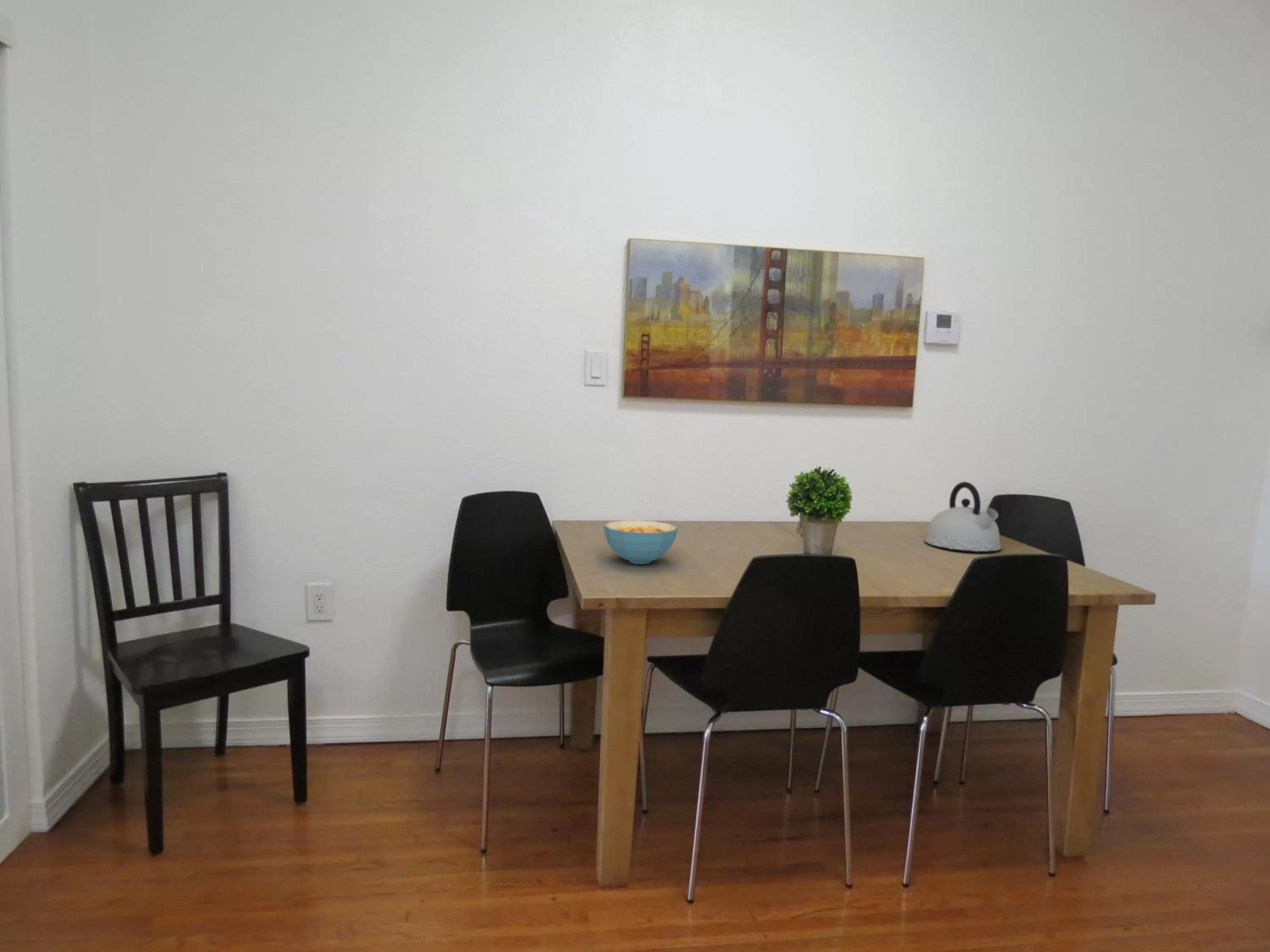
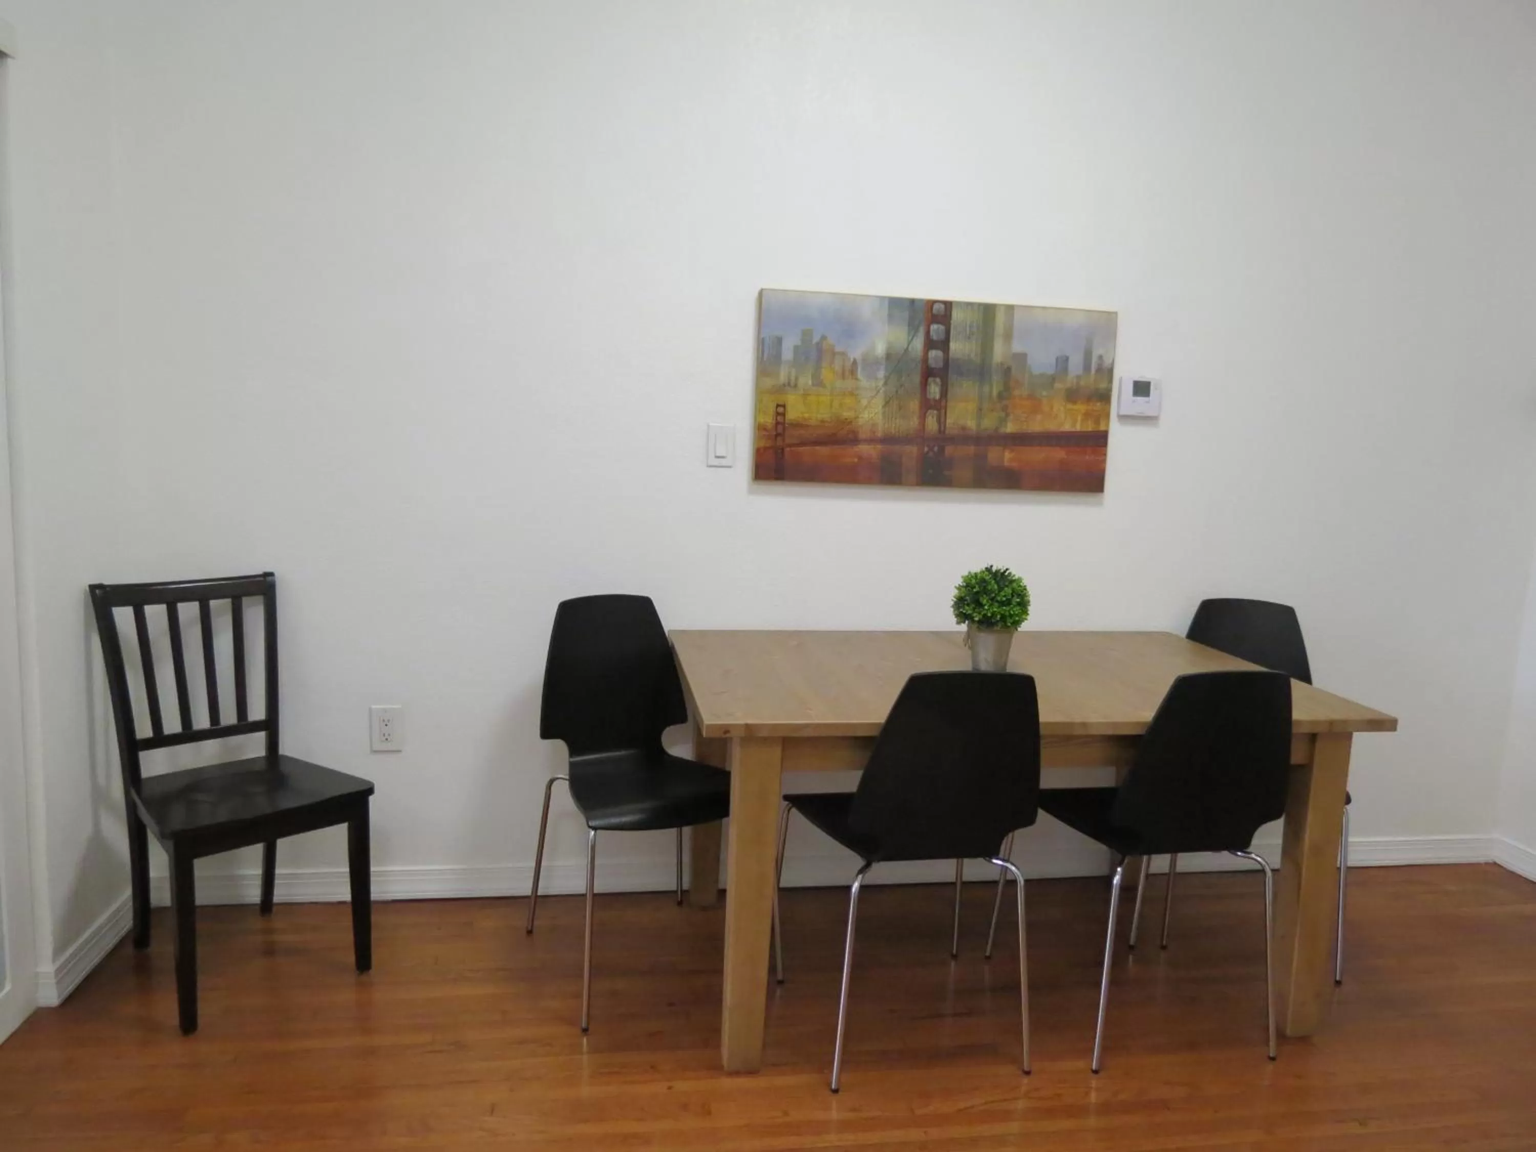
- cereal bowl (640, 544)
- kettle (967, 514)
